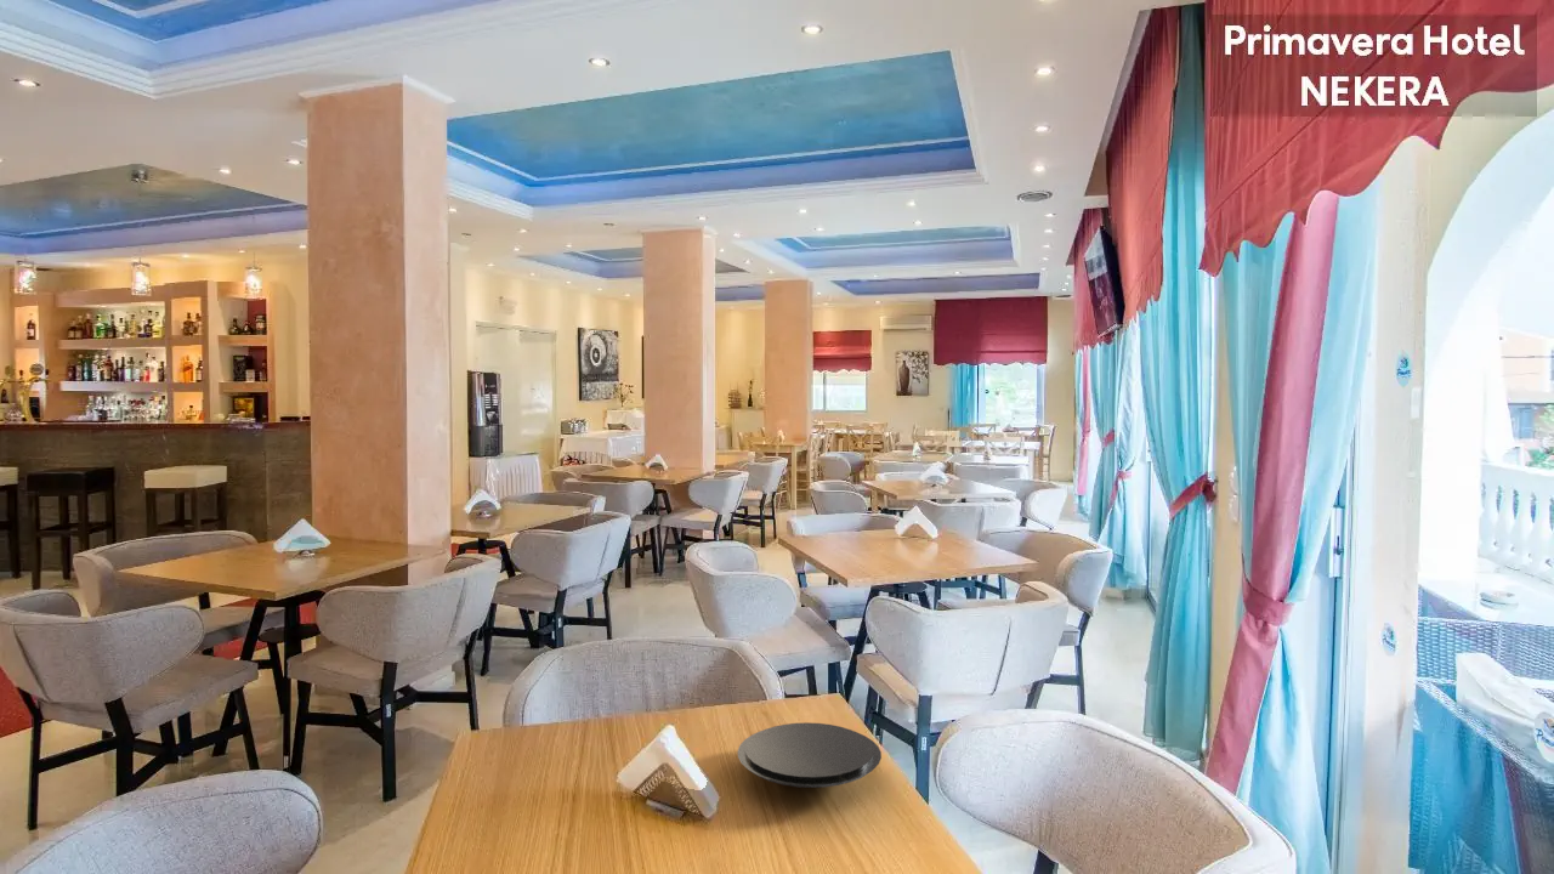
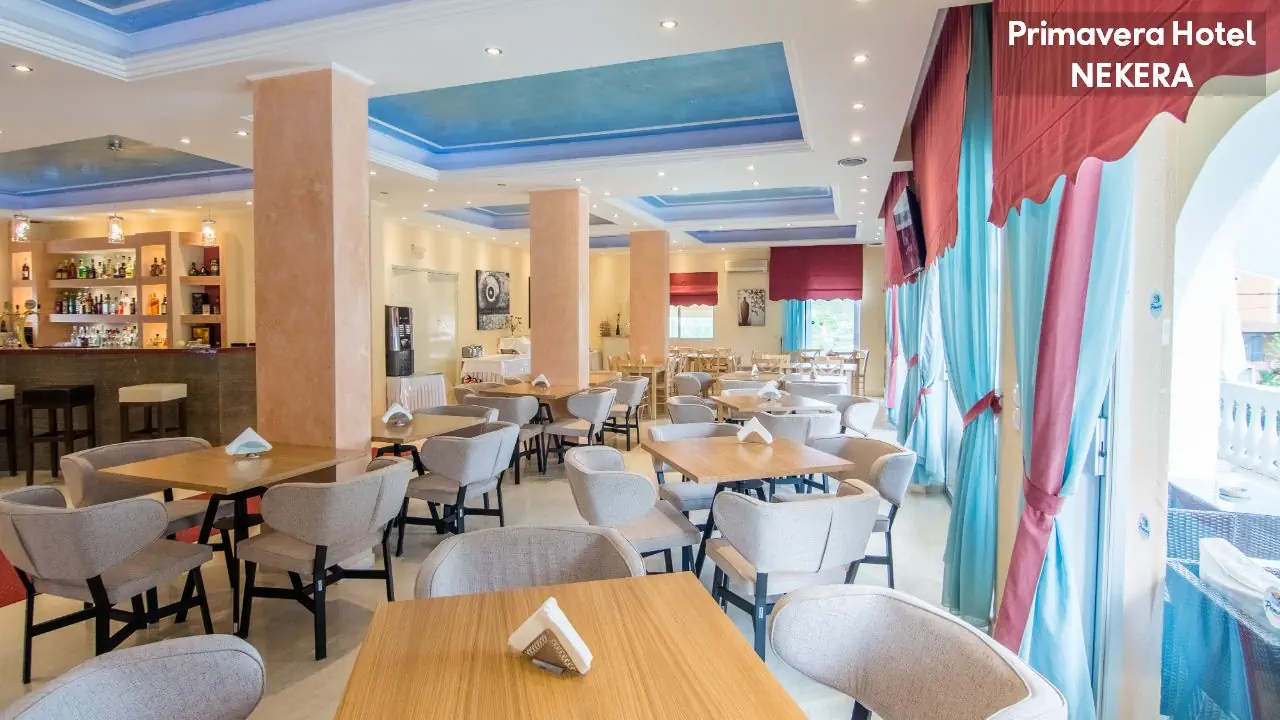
- plate (809, 760)
